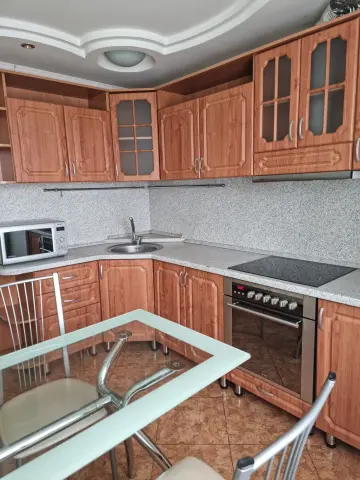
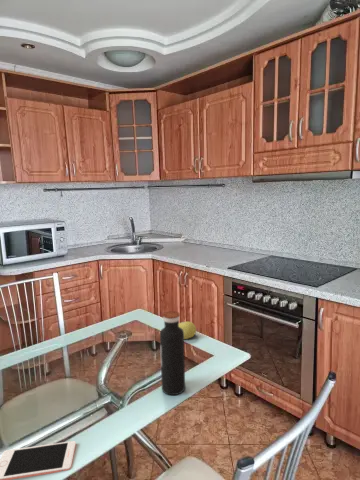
+ water bottle (172, 351)
+ fruit (185, 328)
+ cell phone (36, 460)
